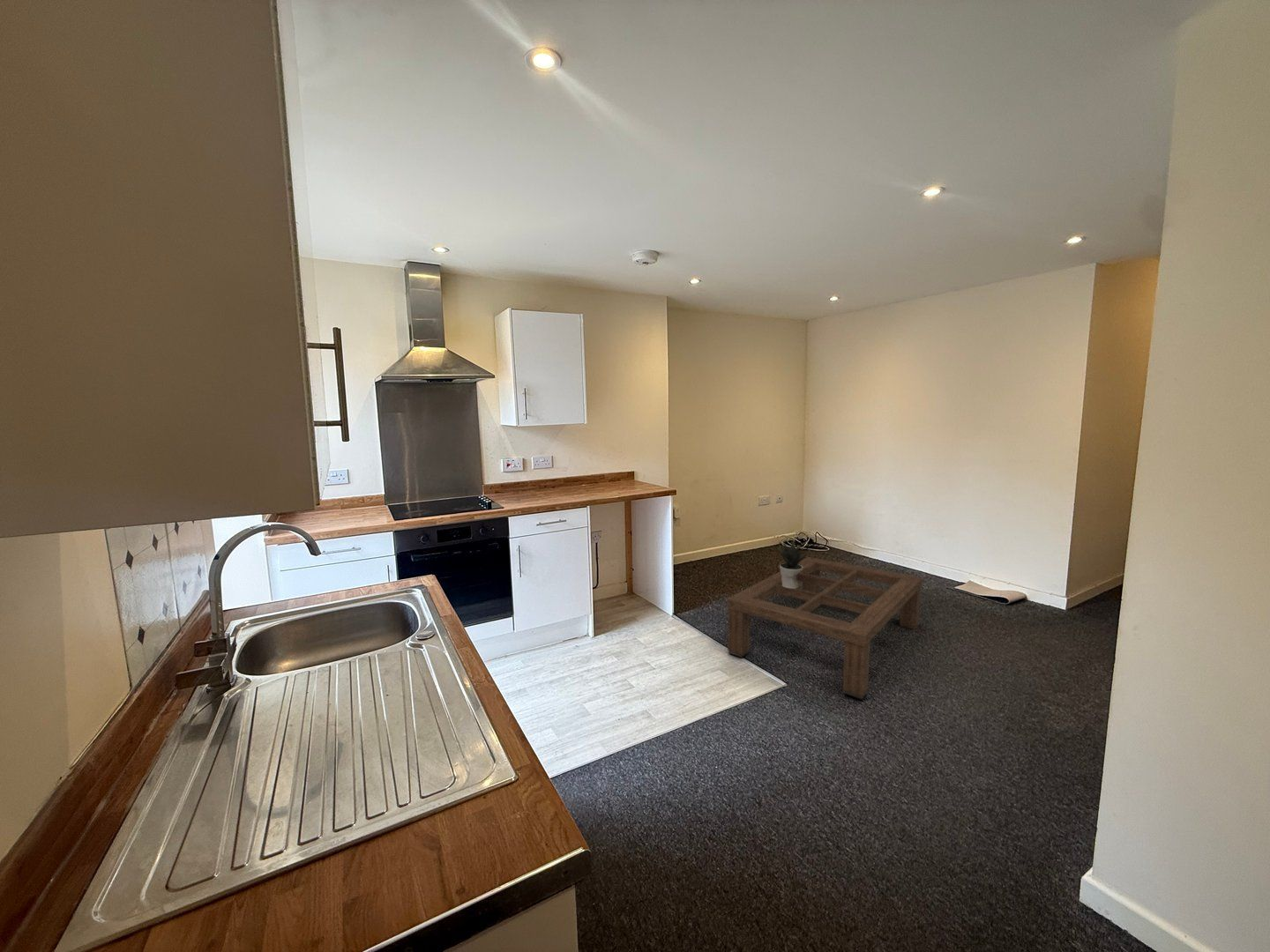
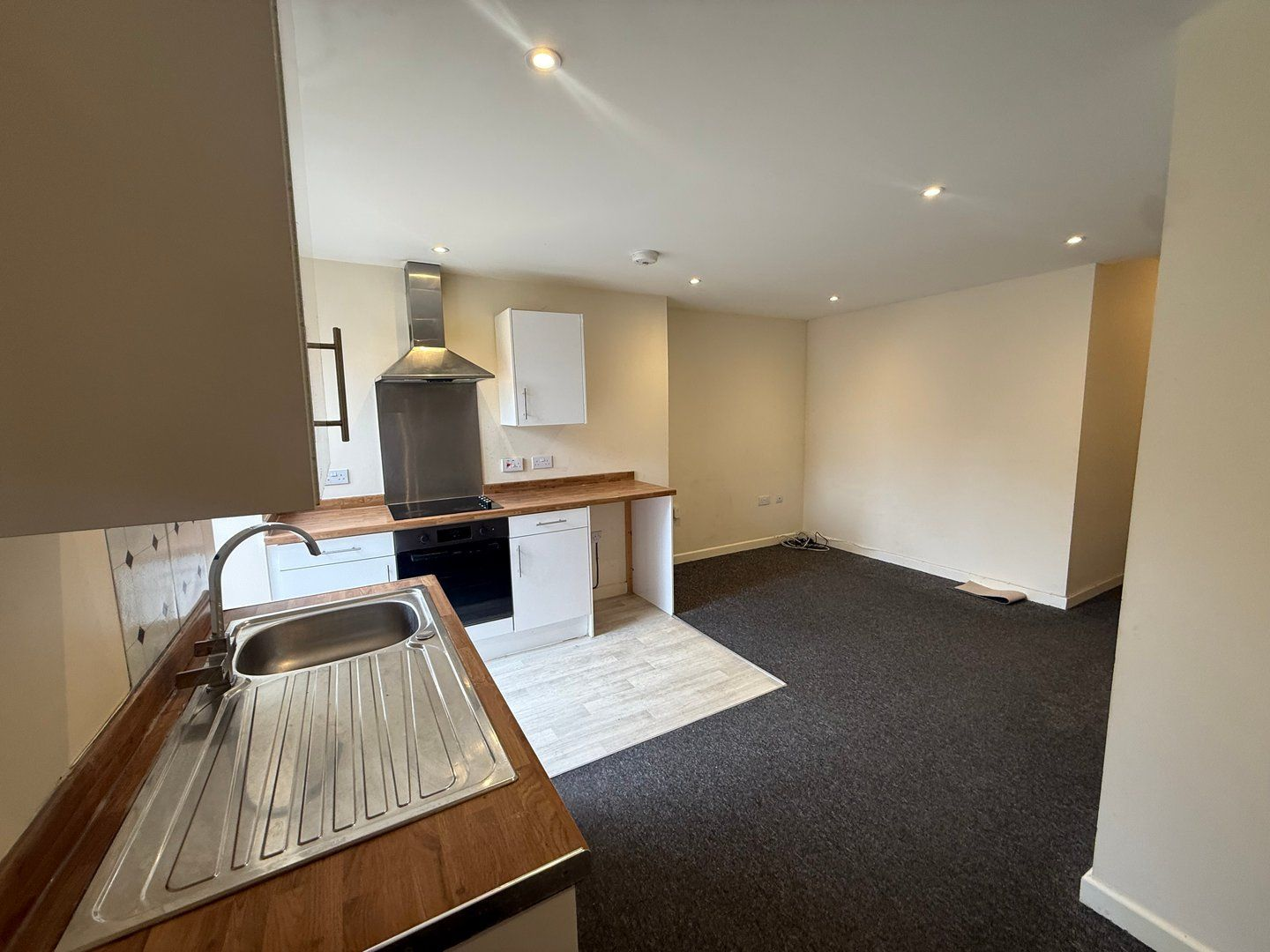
- potted plant (791, 562)
- coffee table (828, 617)
